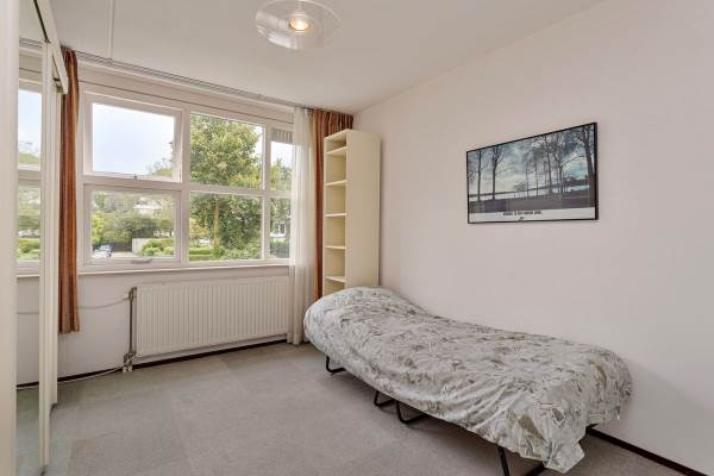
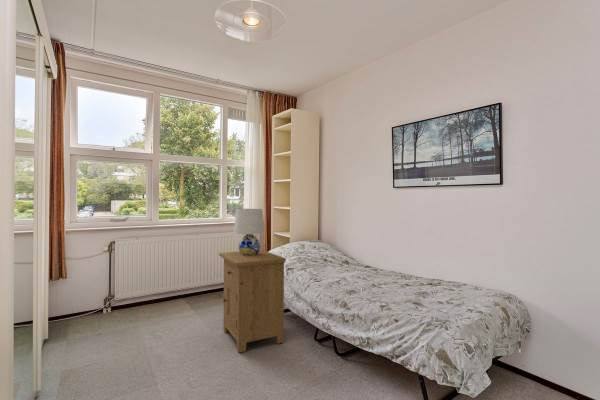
+ table lamp (249, 231)
+ nightstand (250, 296)
